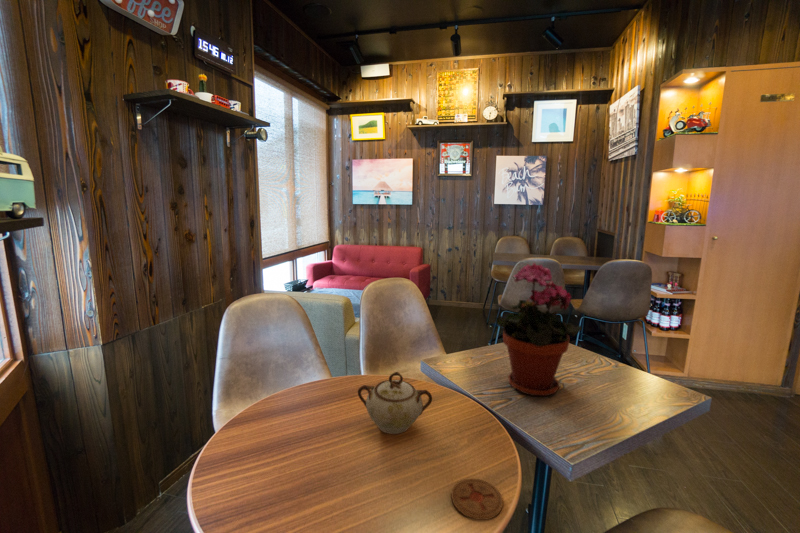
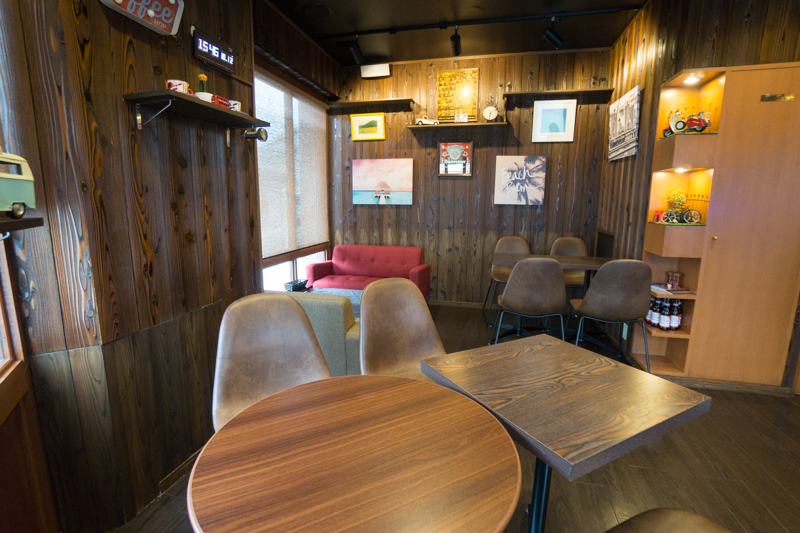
- coaster (476, 497)
- potted plant (536, 326)
- sugar bowl (394, 399)
